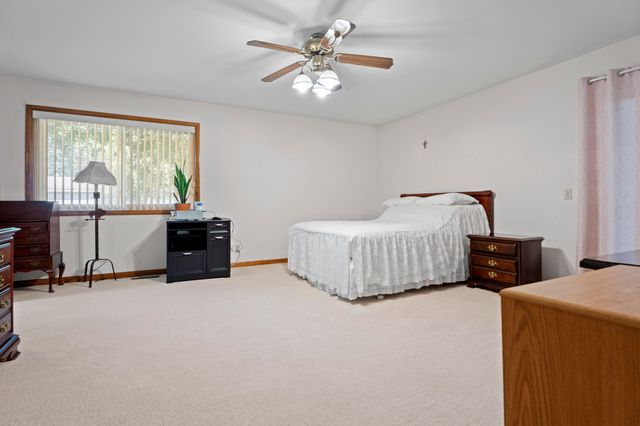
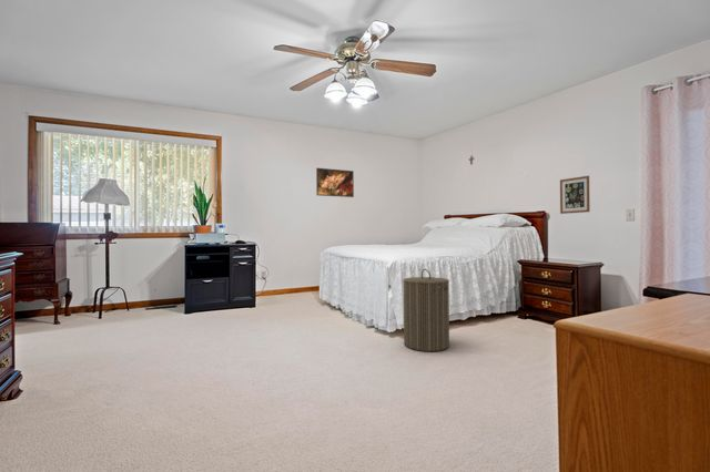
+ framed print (335, 183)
+ wall art (574, 195)
+ laundry hamper (426, 306)
